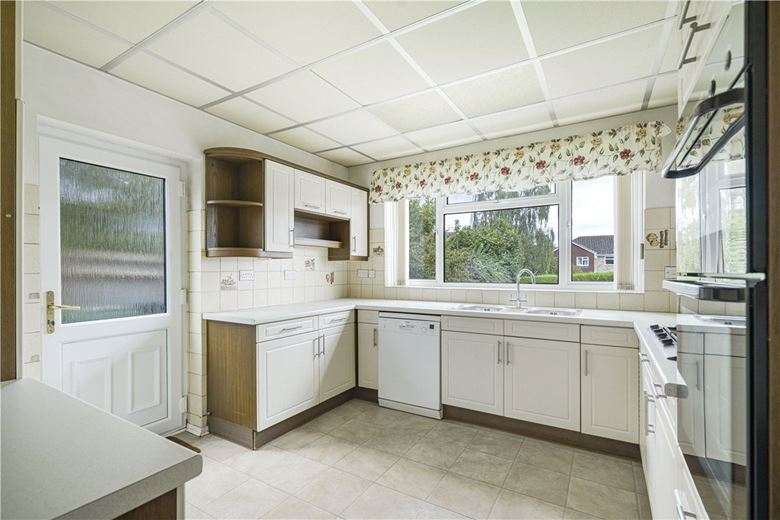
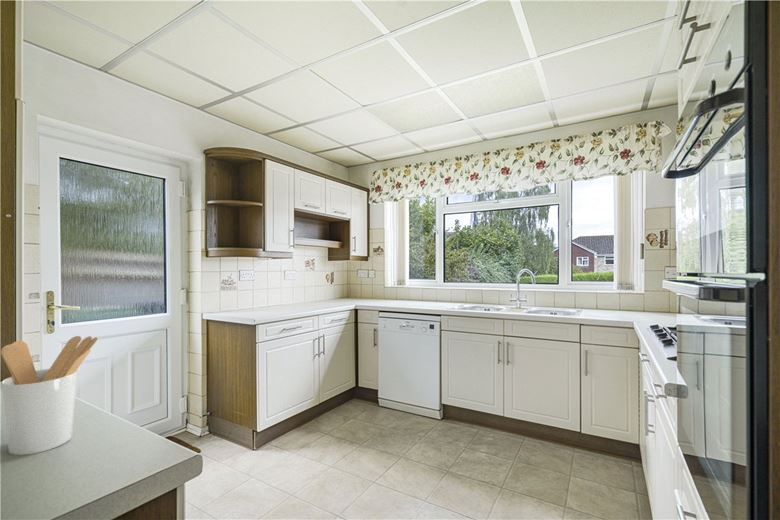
+ utensil holder (55, 387)
